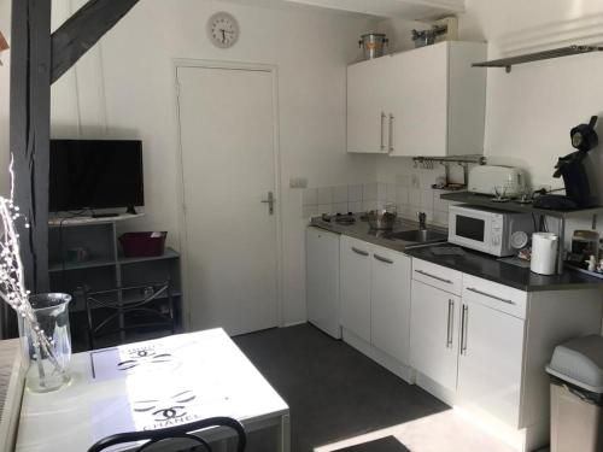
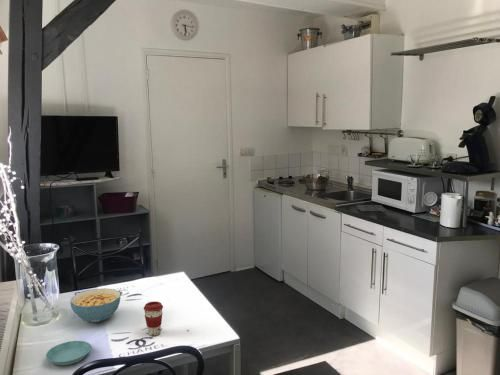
+ saucer (69, 354)
+ cereal bowl (96, 308)
+ coffee cup (153, 318)
